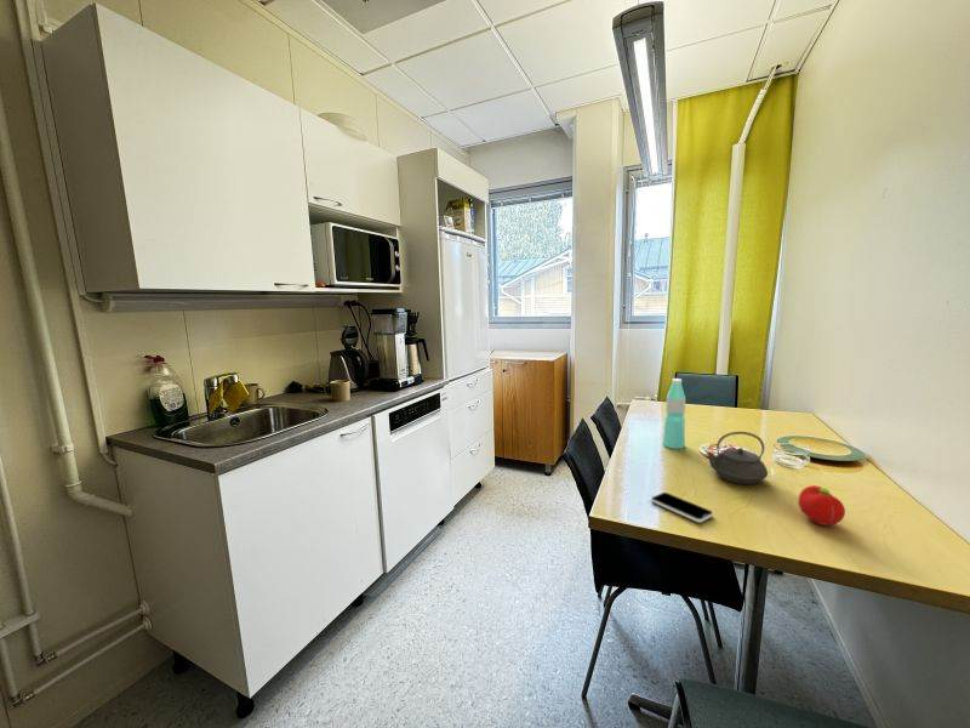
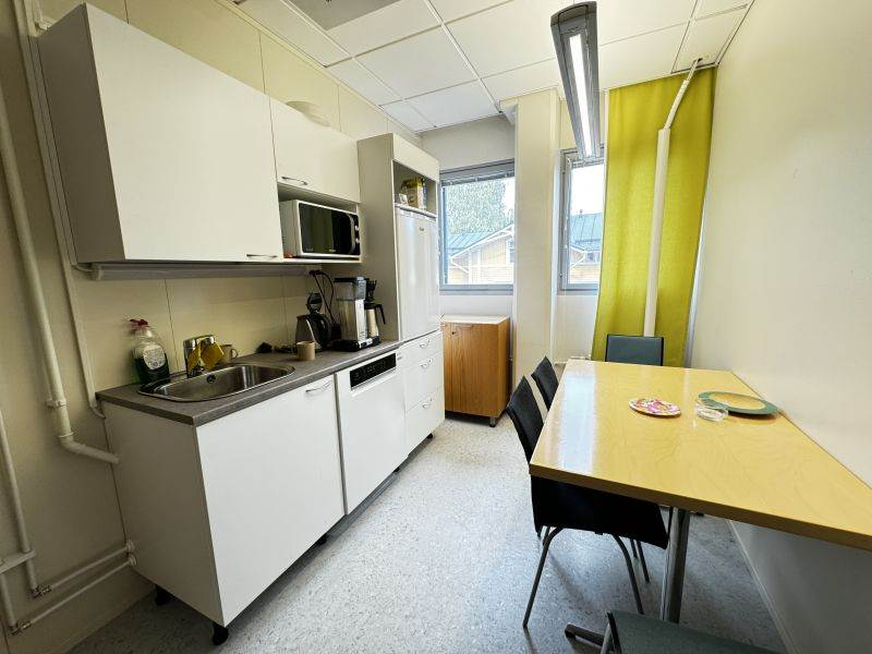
- water bottle (674, 411)
- teapot (735, 454)
- smartphone (680, 506)
- fruit (821, 504)
